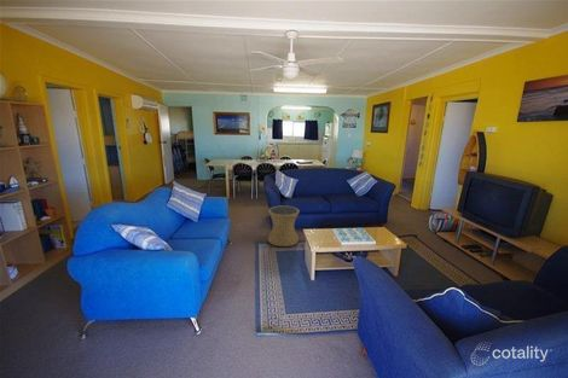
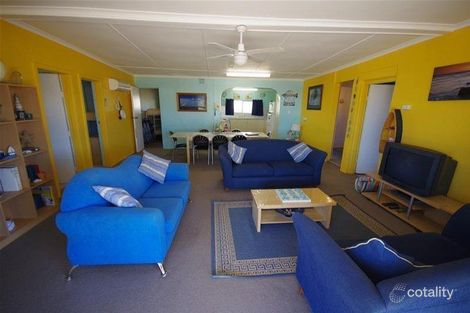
- side table (283, 225)
